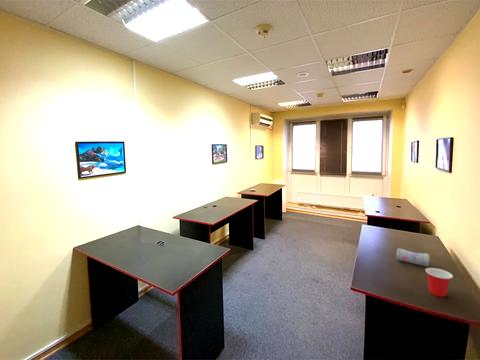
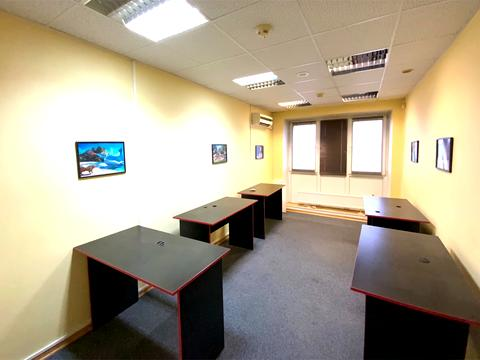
- cup (438, 283)
- pencil case (412, 257)
